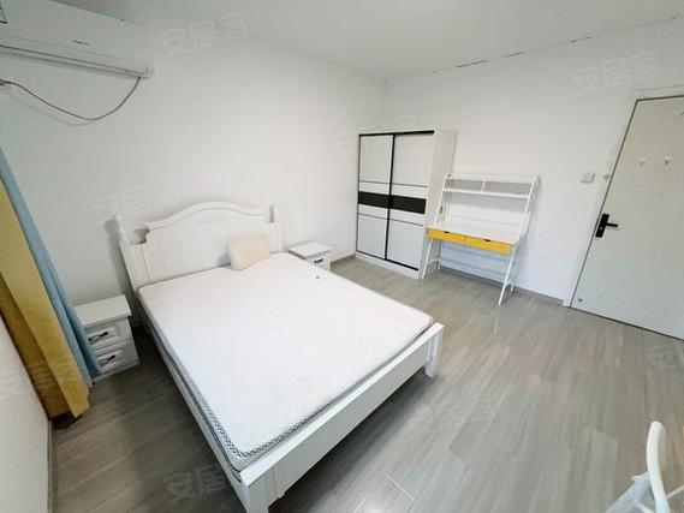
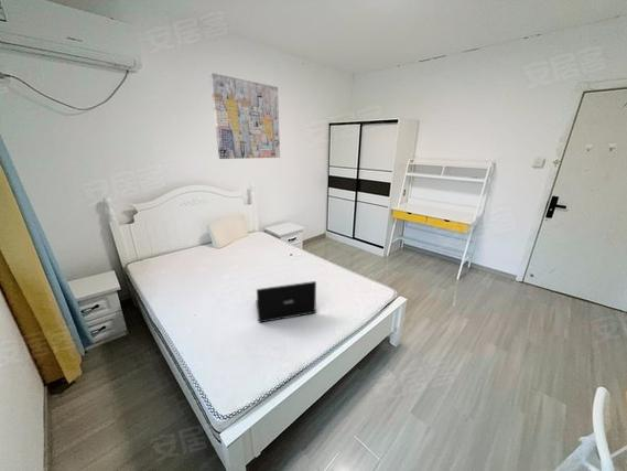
+ wall art (249, 121)
+ laptop (284, 291)
